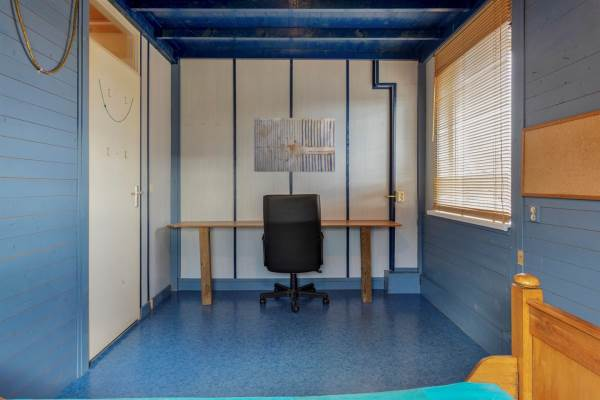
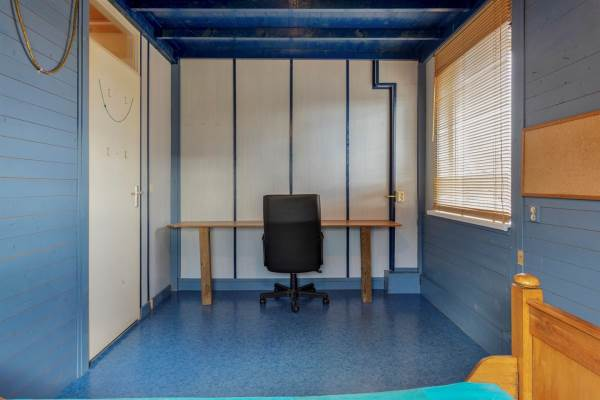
- wall art (294, 144)
